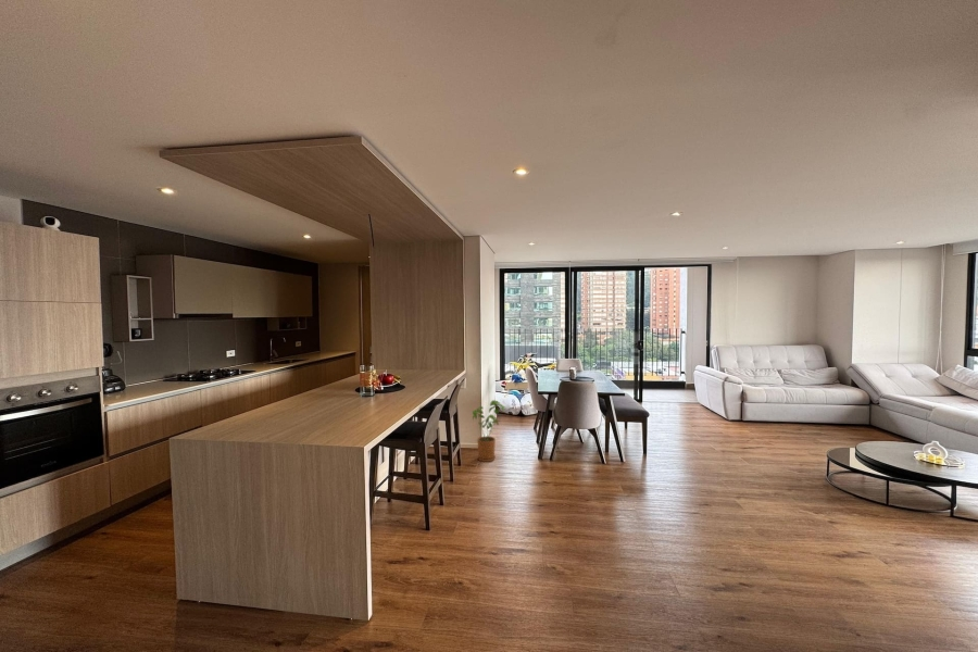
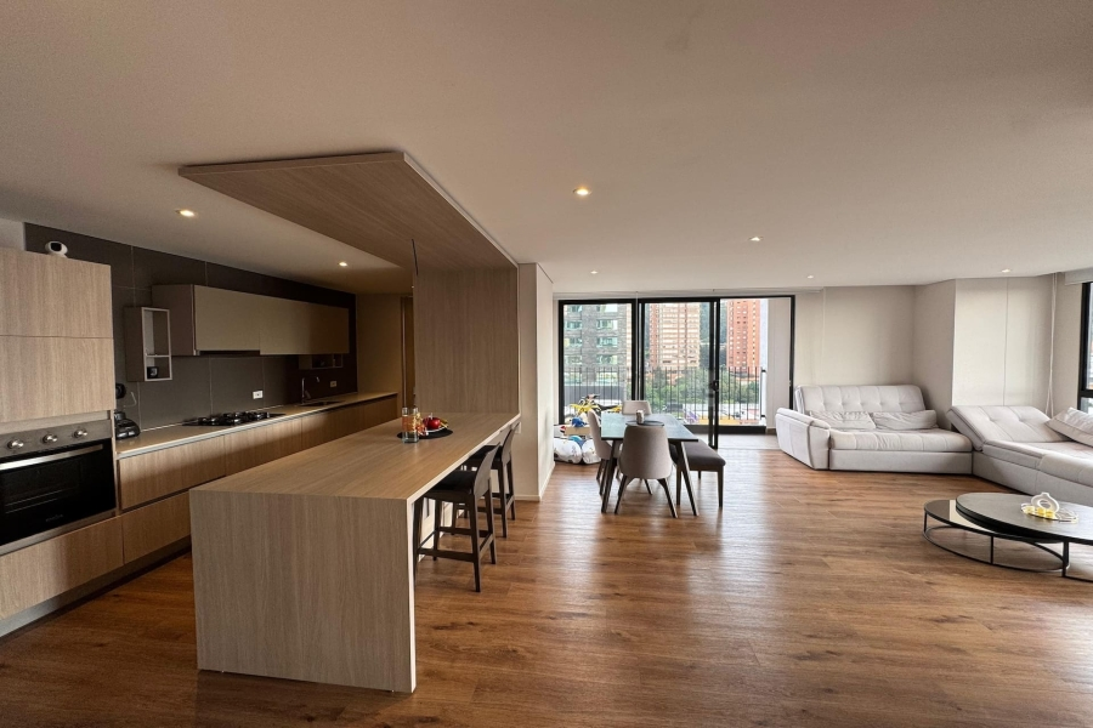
- house plant (487, 429)
